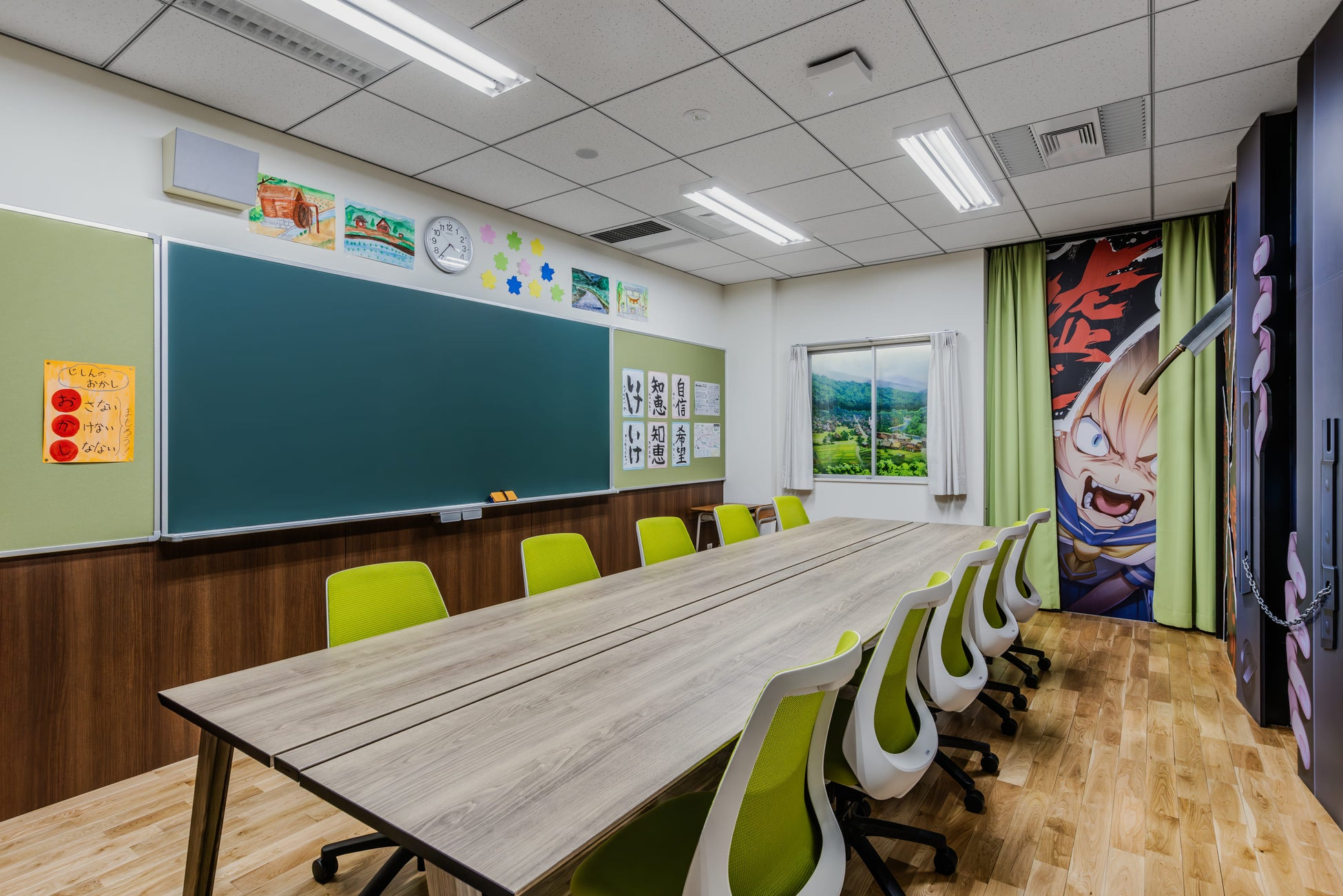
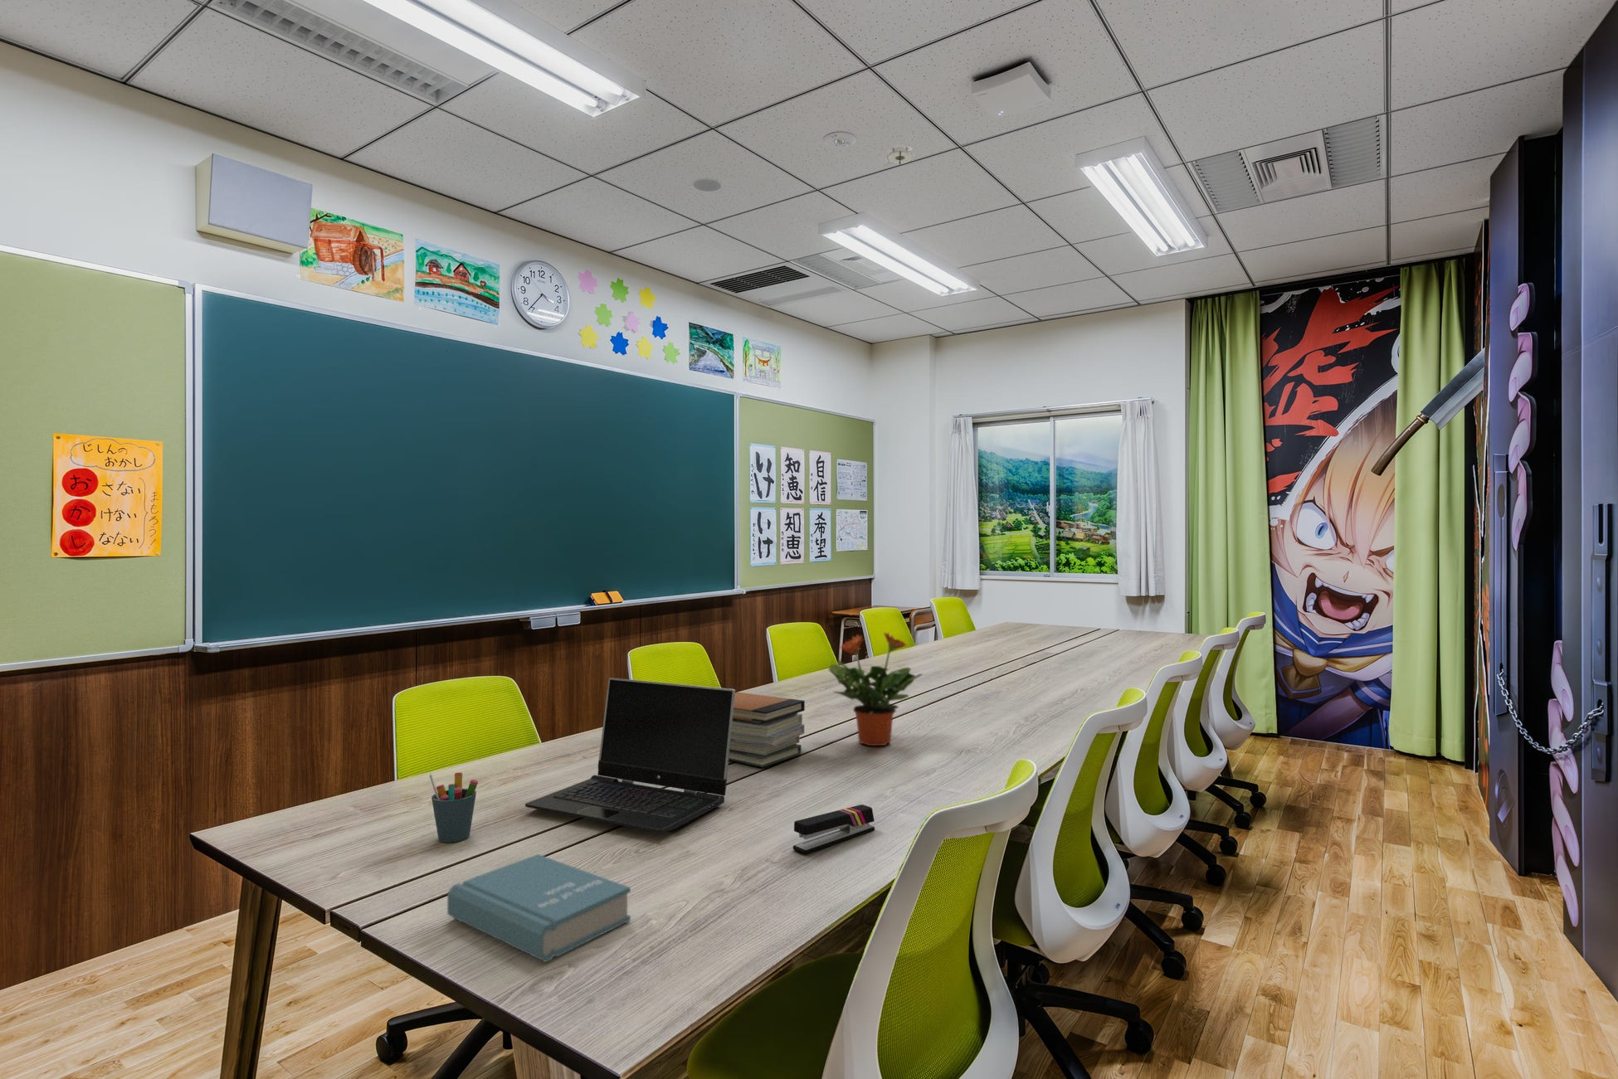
+ book stack (745, 726)
+ book (539, 903)
+ stapler (835, 825)
+ potted plant (873, 686)
+ pen holder (454, 803)
+ laptop computer (633, 749)
+ smoke detector (899, 154)
